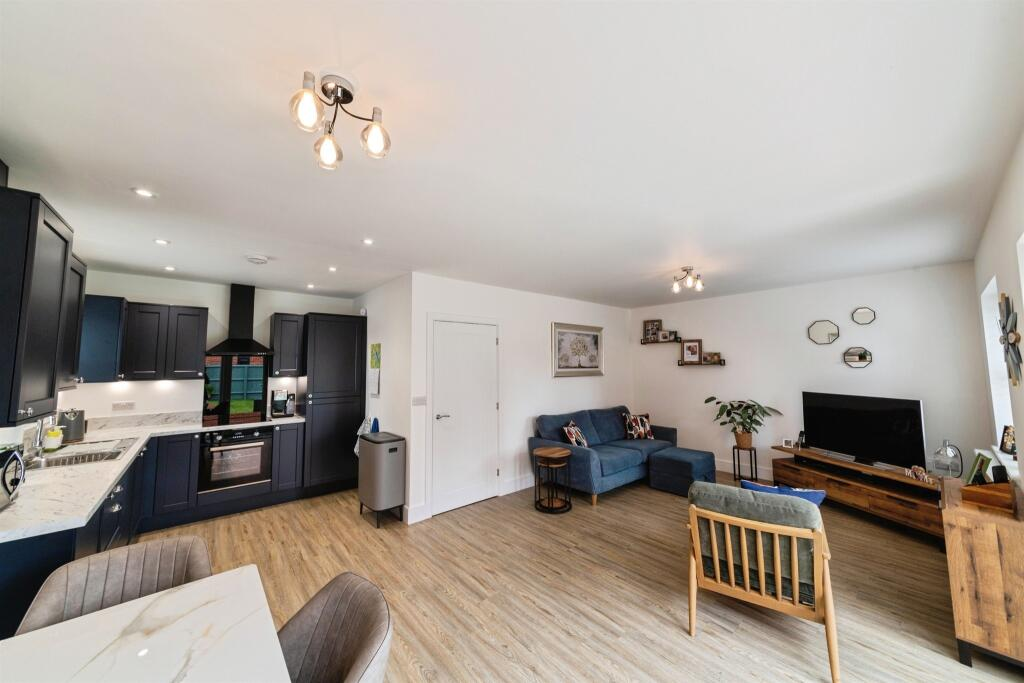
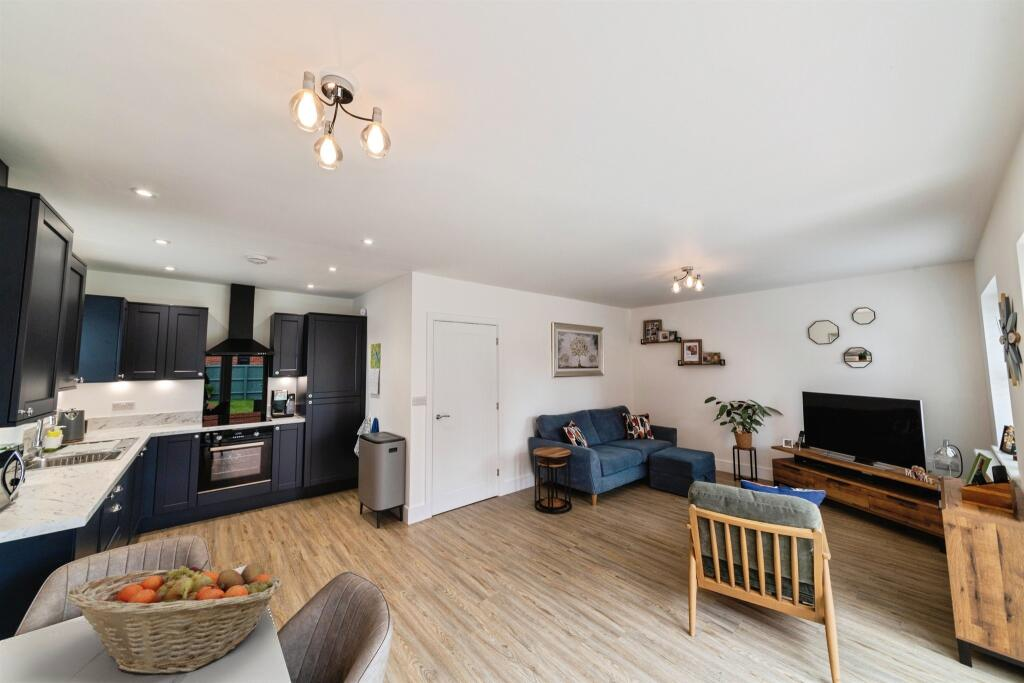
+ fruit basket (183, 601)
